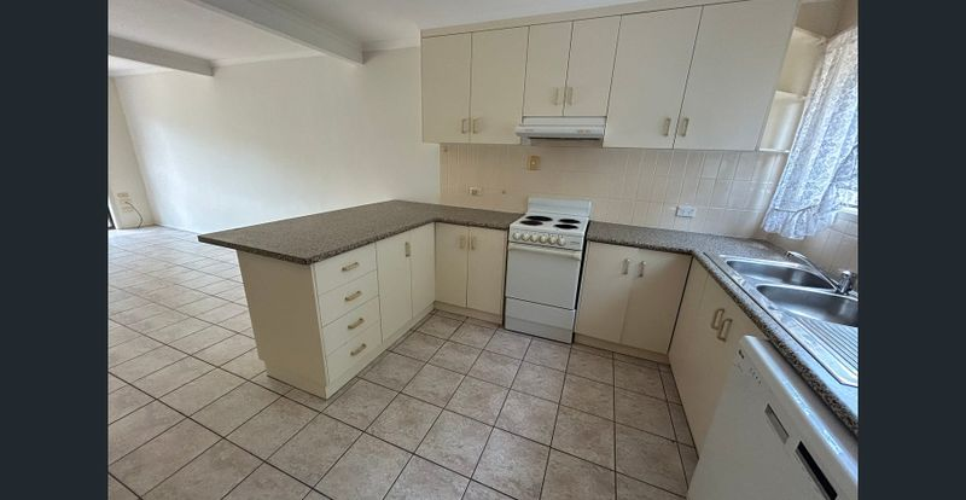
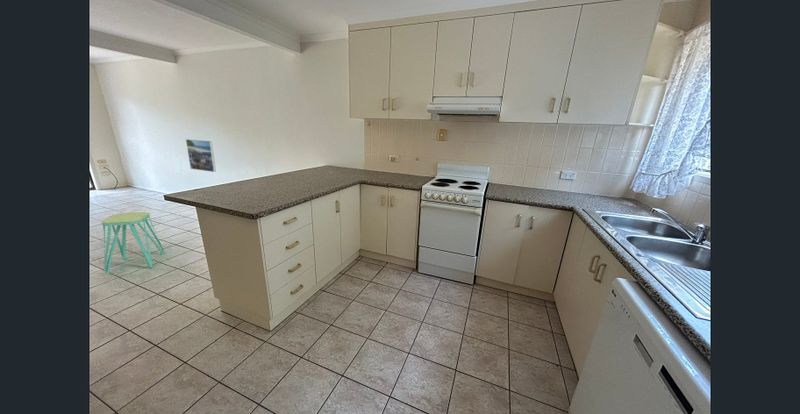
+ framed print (200, 155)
+ stool (135, 238)
